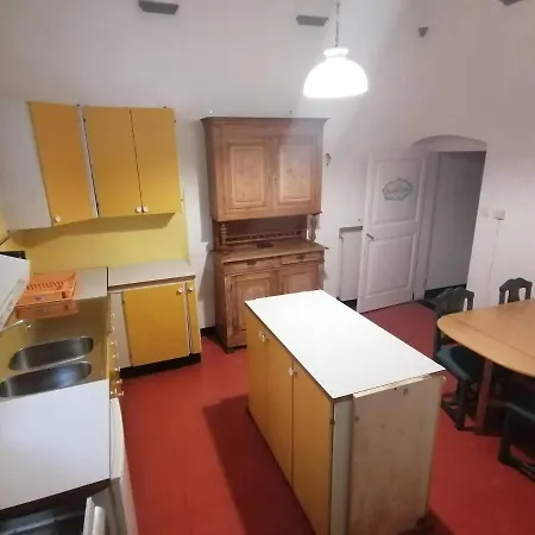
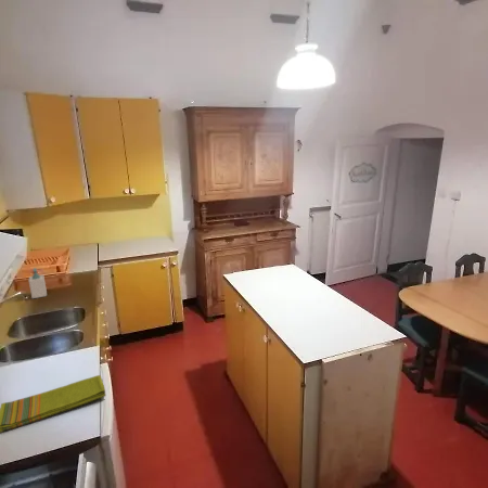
+ dish towel (53, 399)
+ soap bottle (37, 282)
